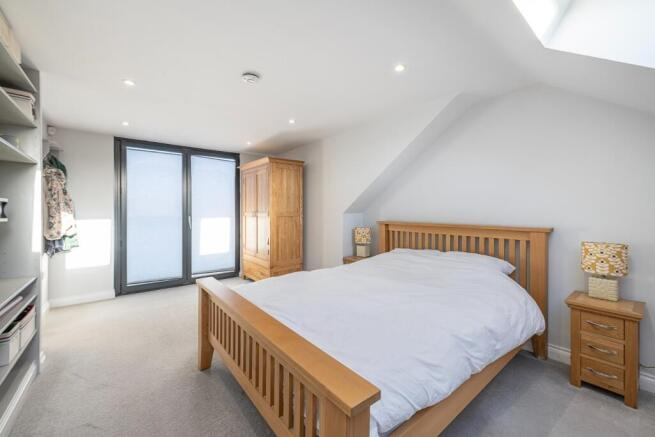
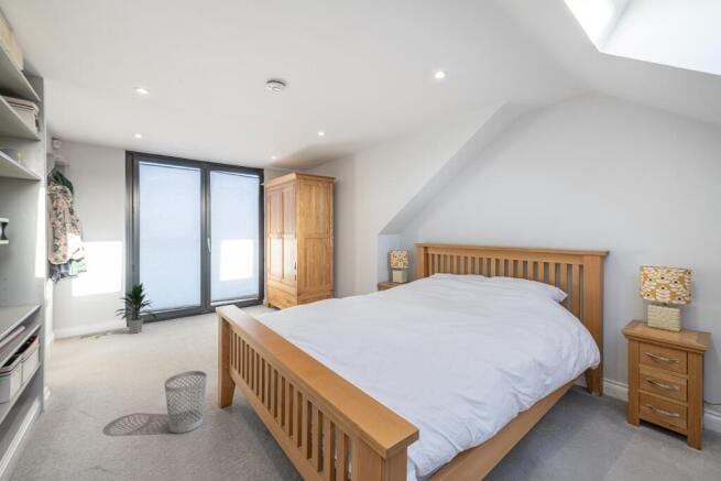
+ indoor plant (136, 307)
+ wastebasket (186, 401)
